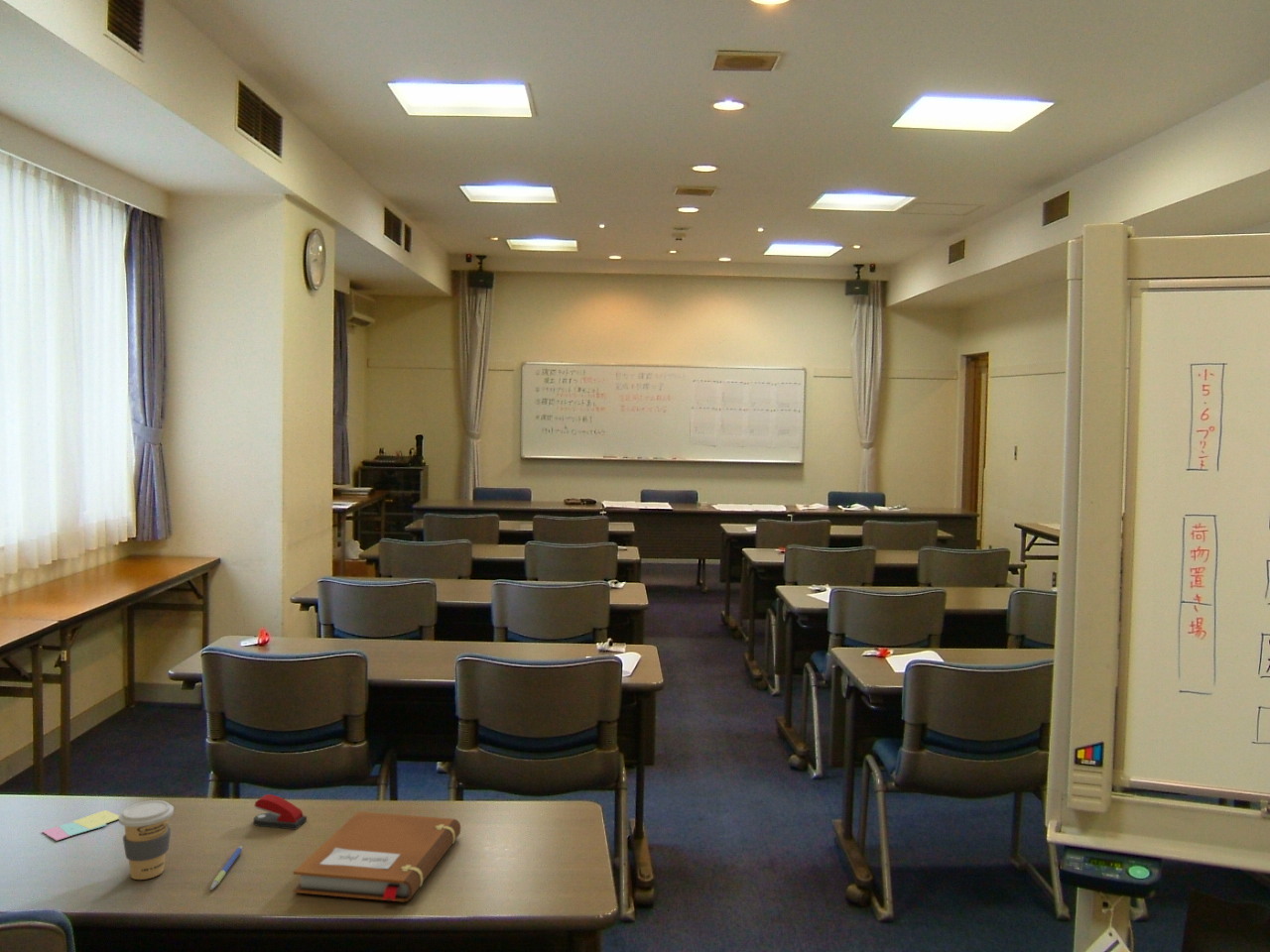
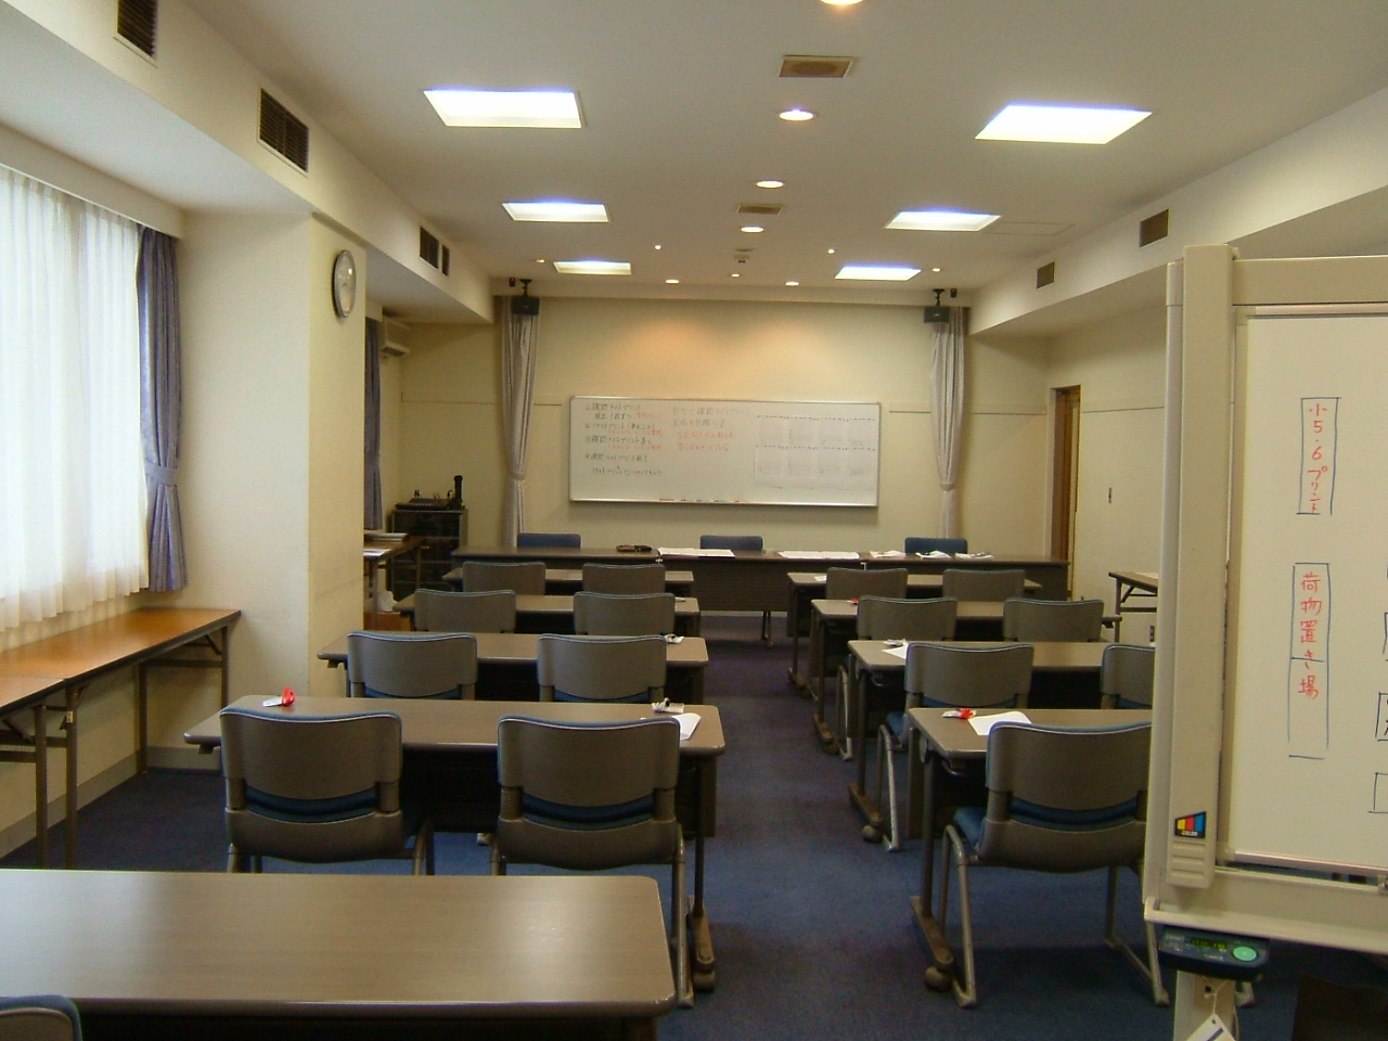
- coffee cup (147, 840)
- stapler (278, 810)
- pen (226, 867)
- notebook (381, 855)
- sticky notes (83, 824)
